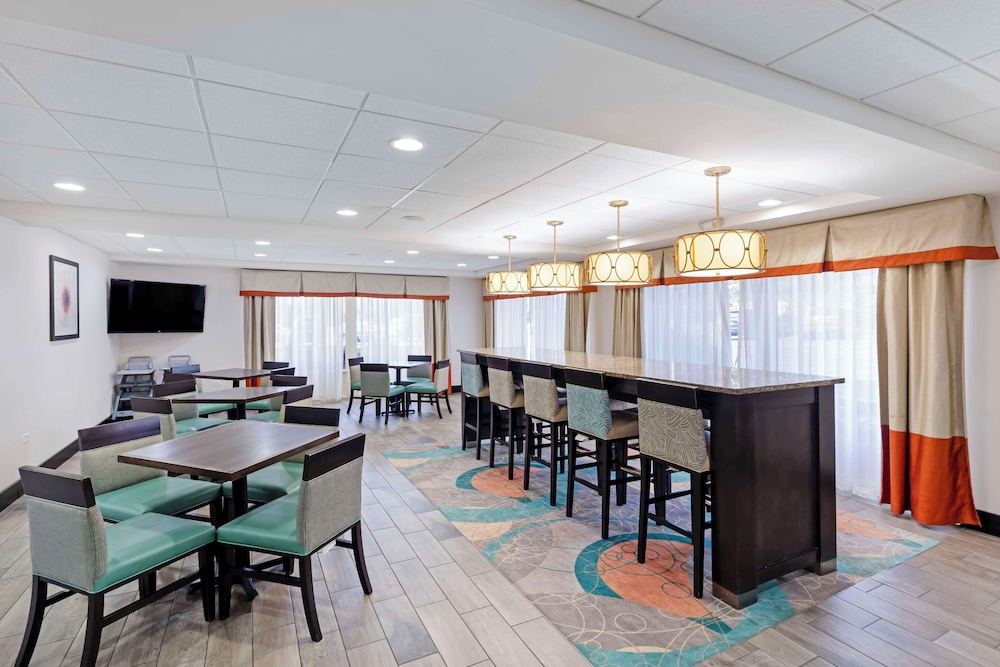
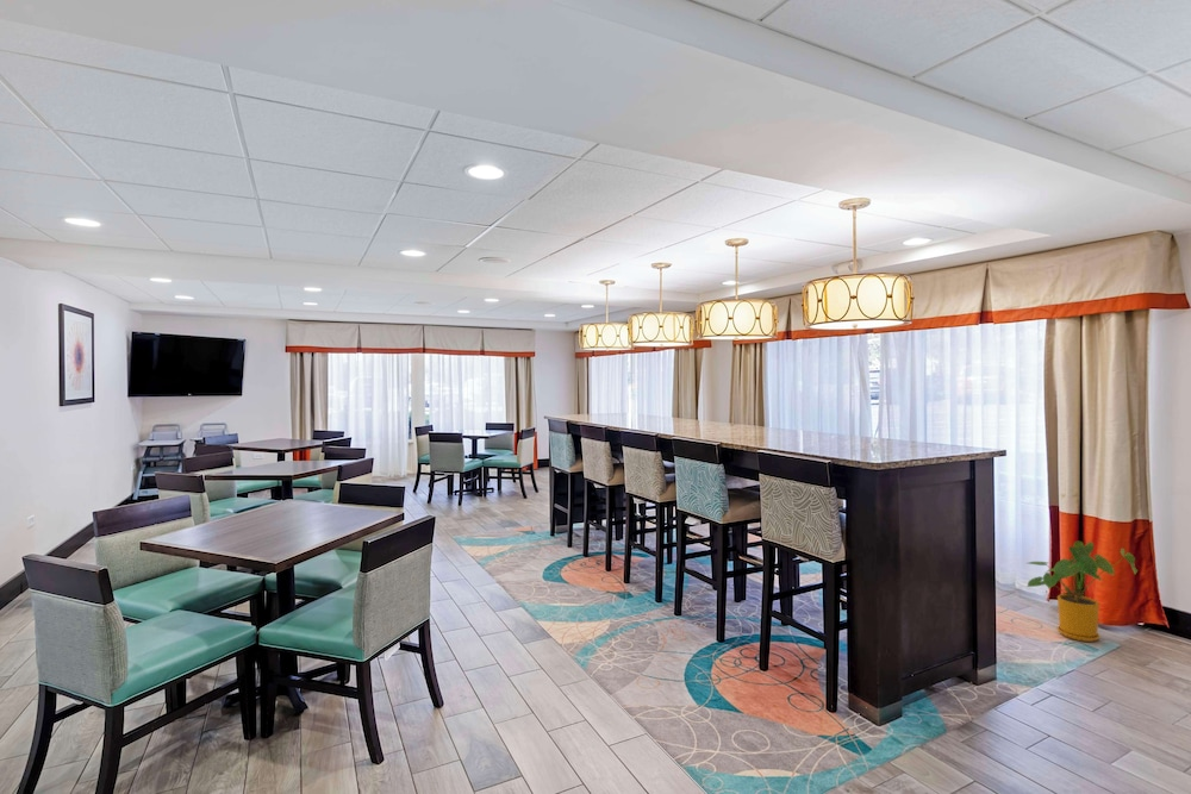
+ house plant (1077, 589)
